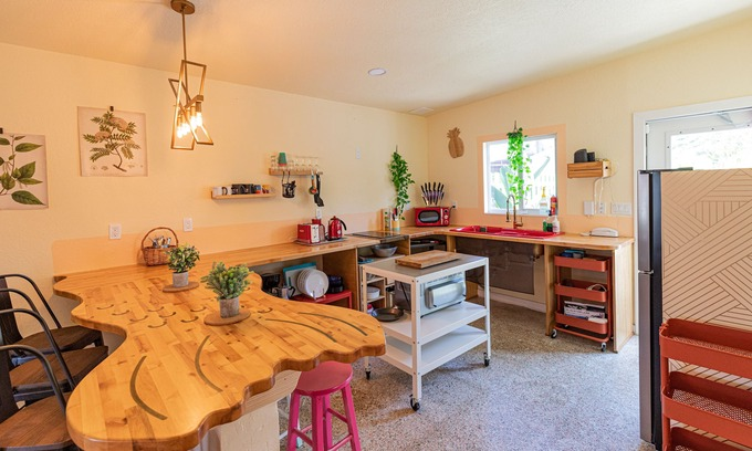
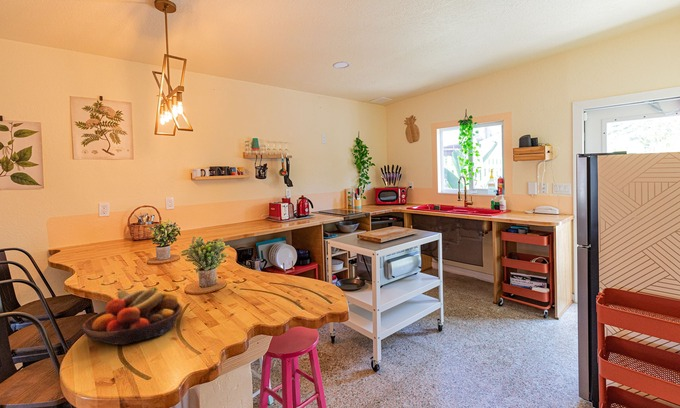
+ fruit bowl (134, 310)
